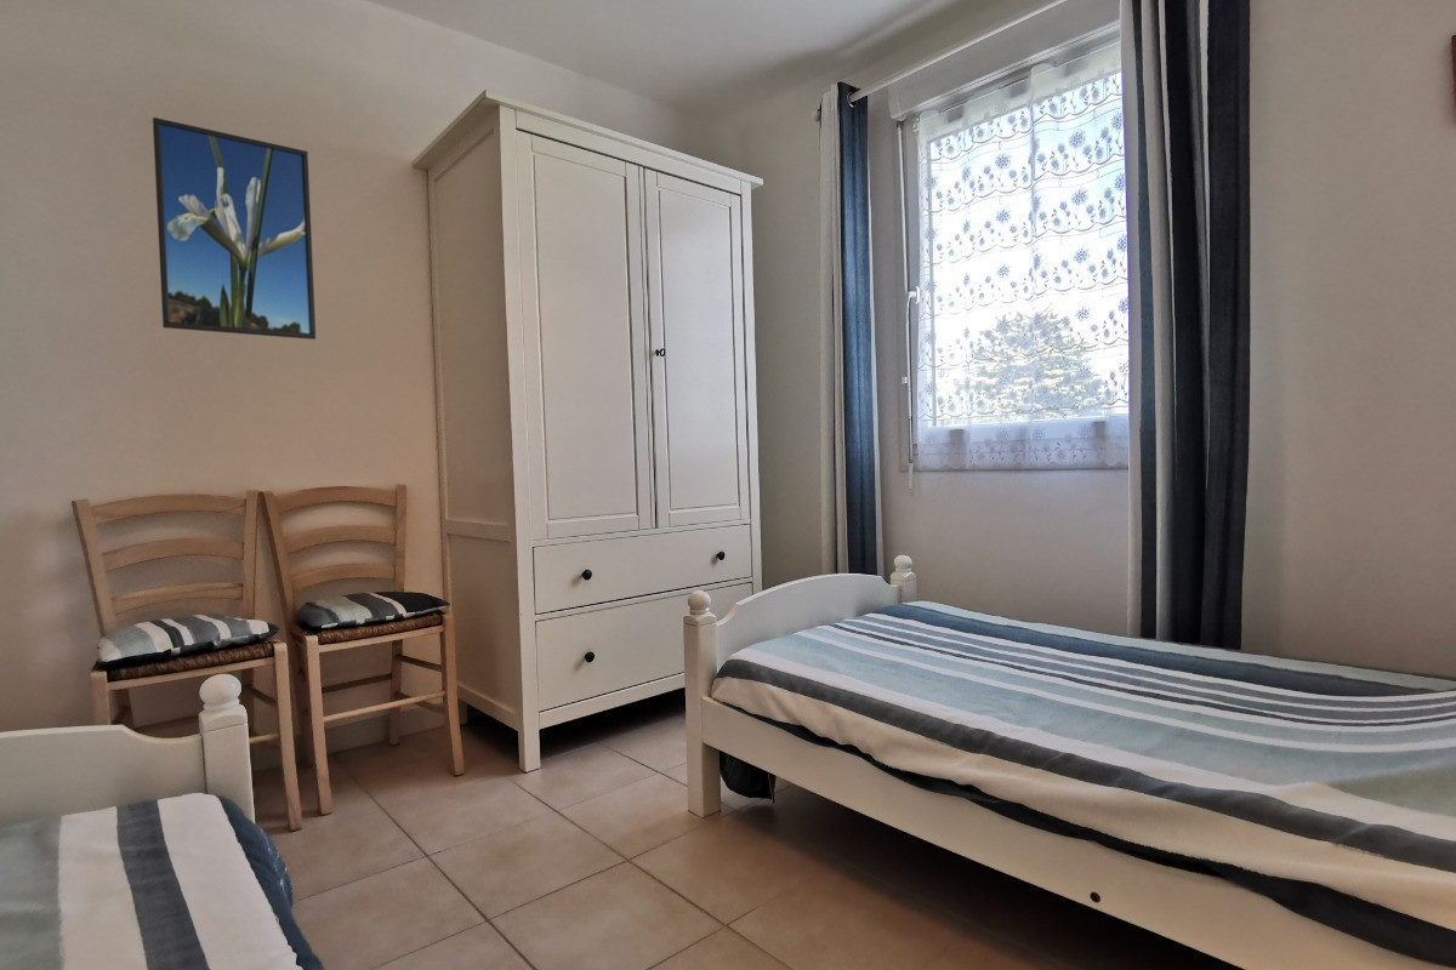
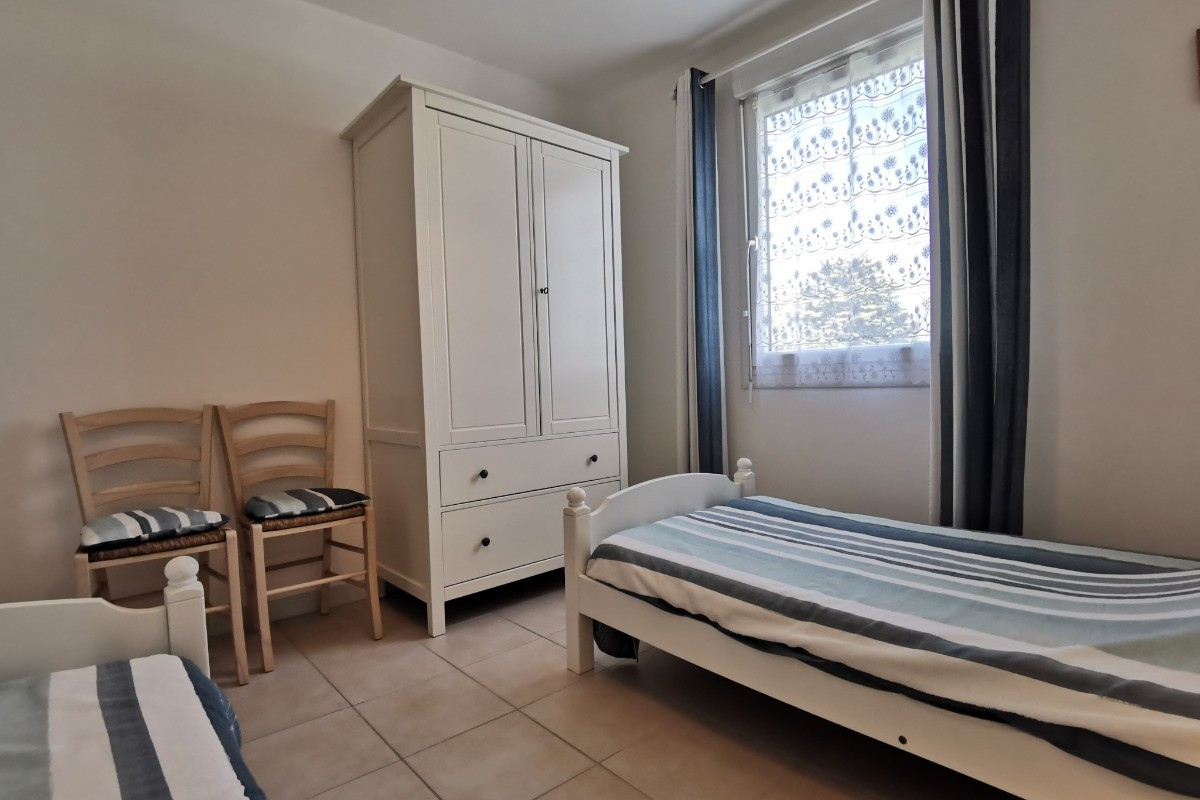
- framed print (238, 234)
